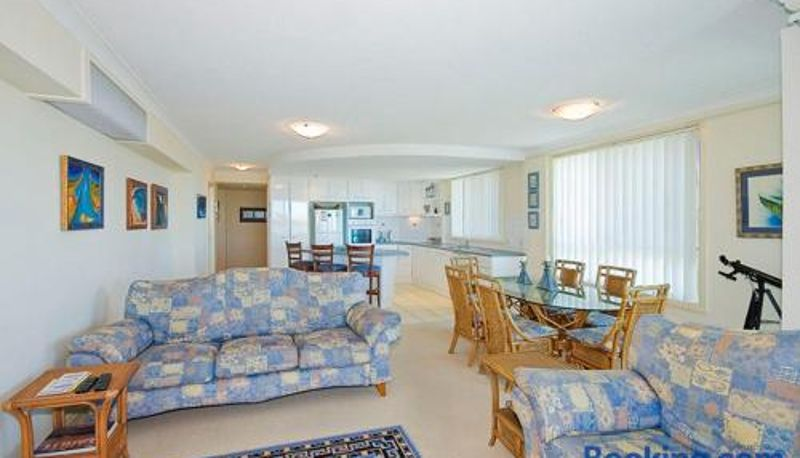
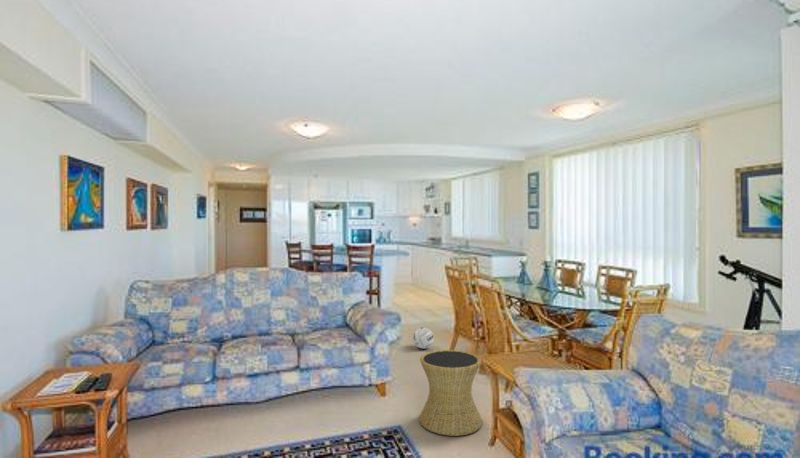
+ side table (450, 389)
+ ball (423, 338)
